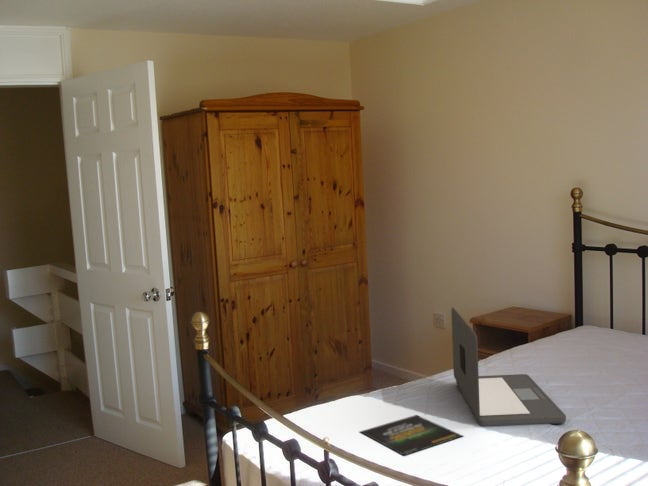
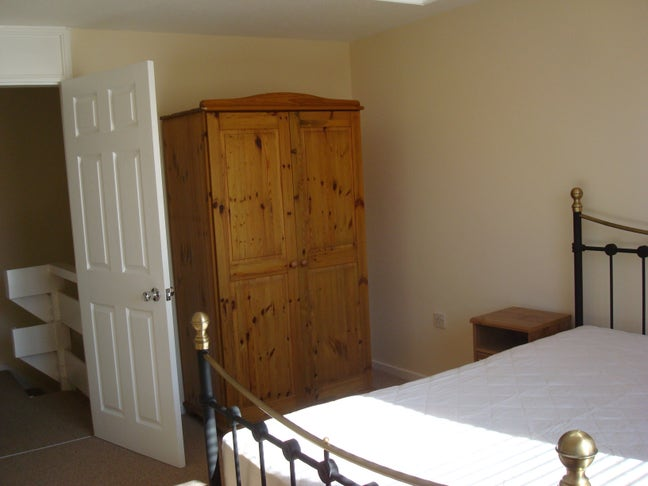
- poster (410, 433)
- laptop (503, 375)
